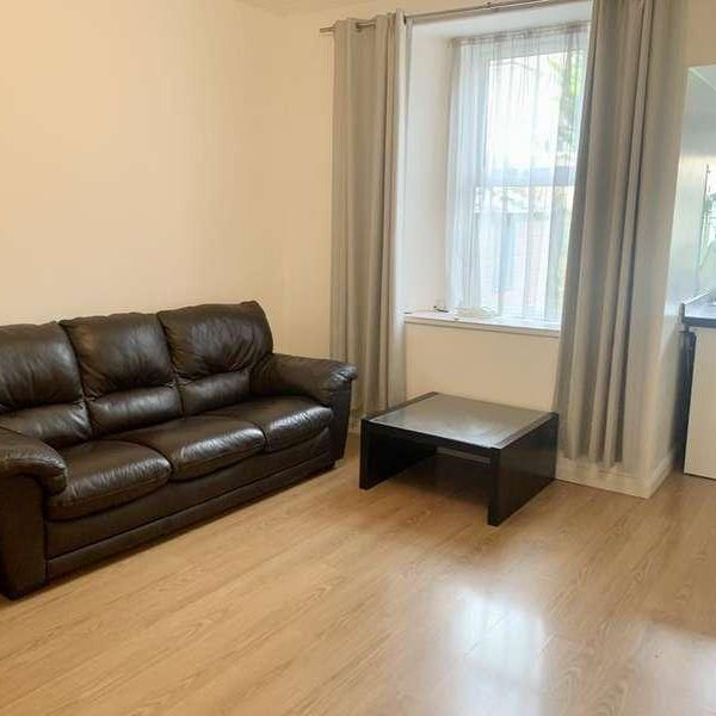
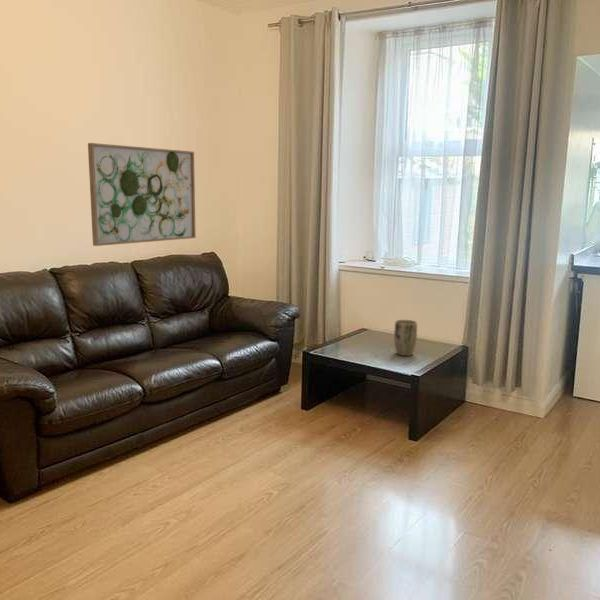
+ wall art (148, 195)
+ plant pot (405, 337)
